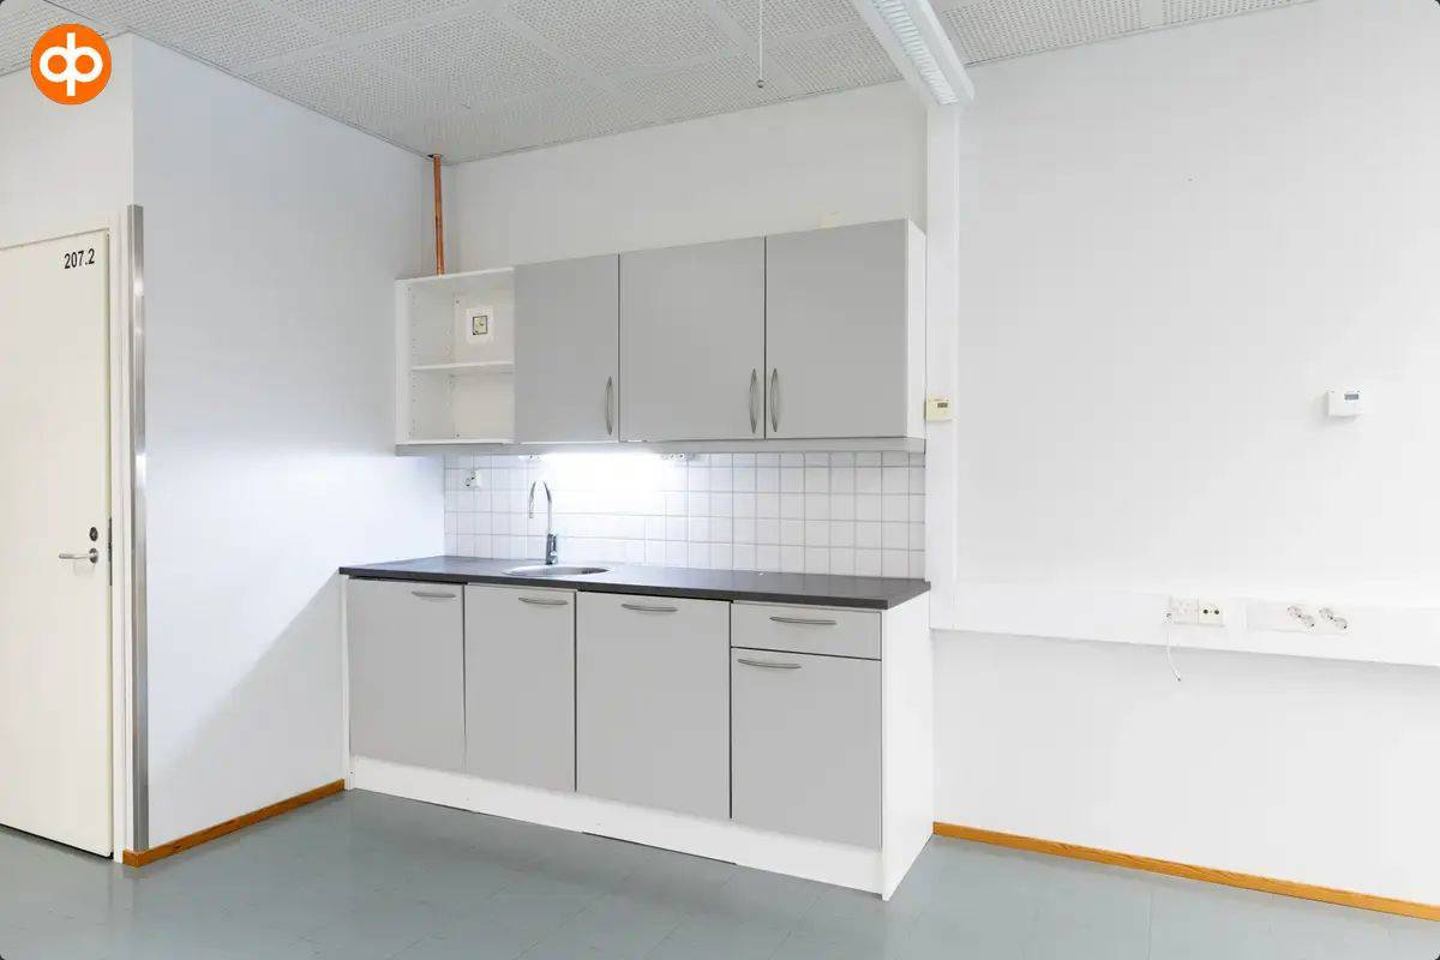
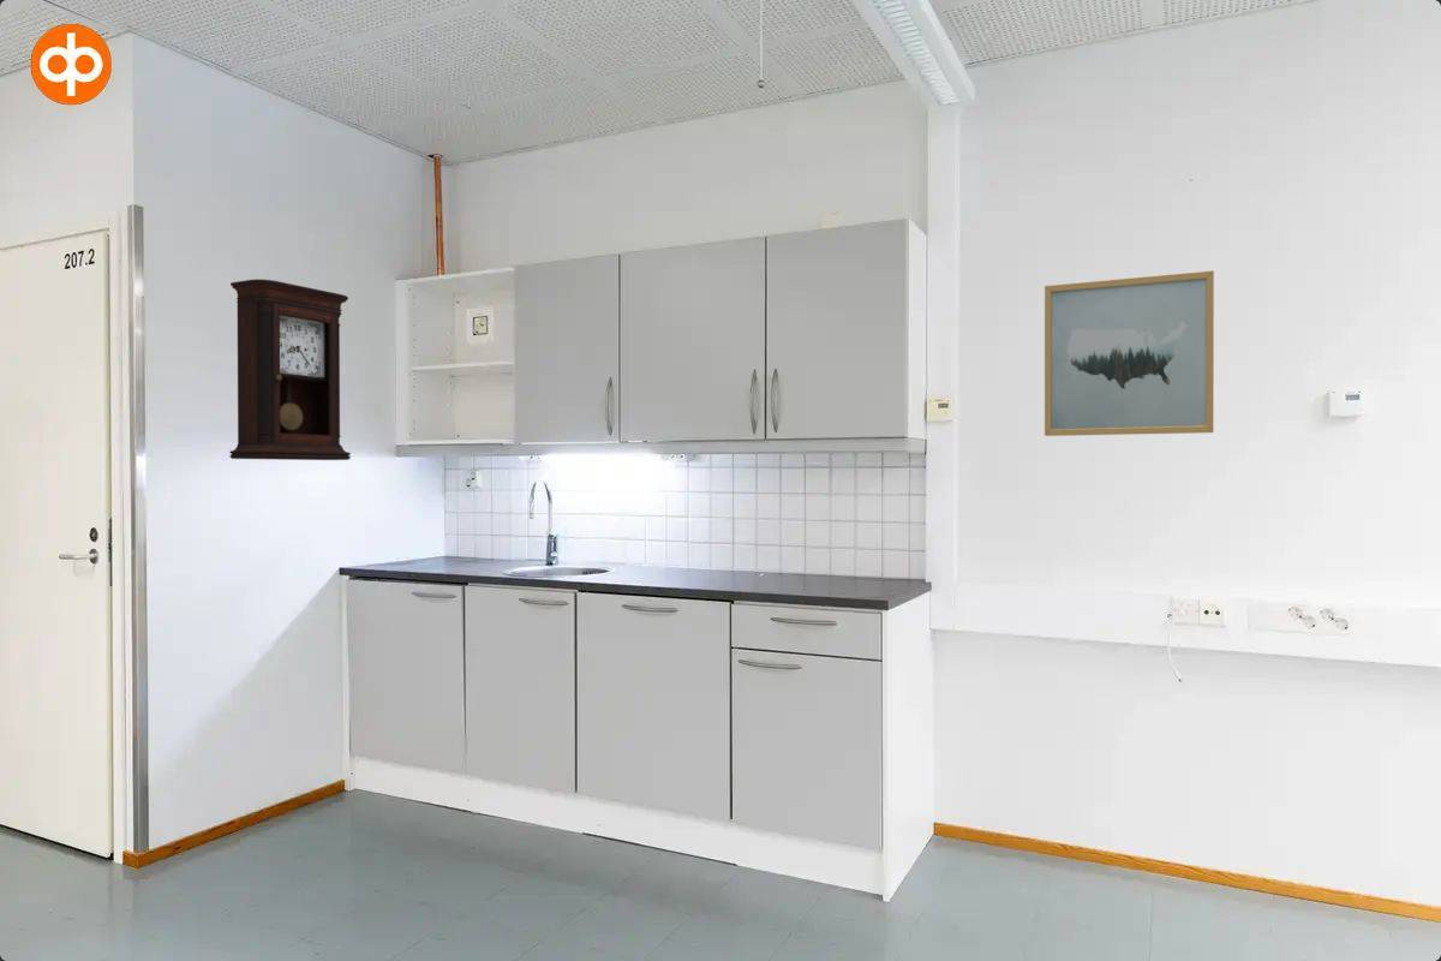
+ pendulum clock (295, 374)
+ wall art (1125, 357)
